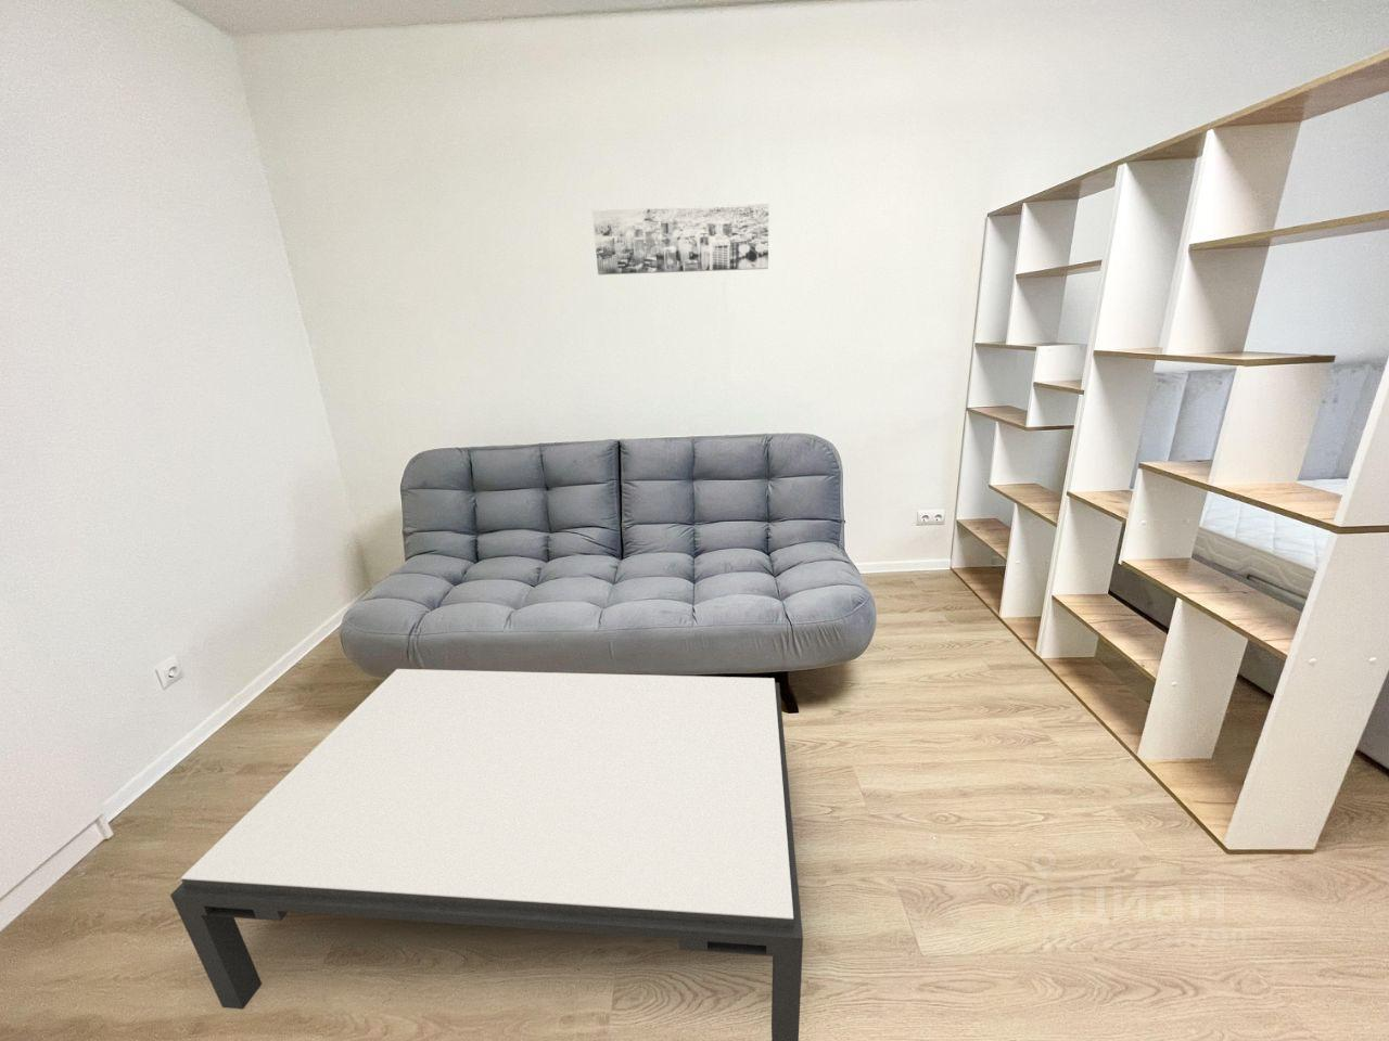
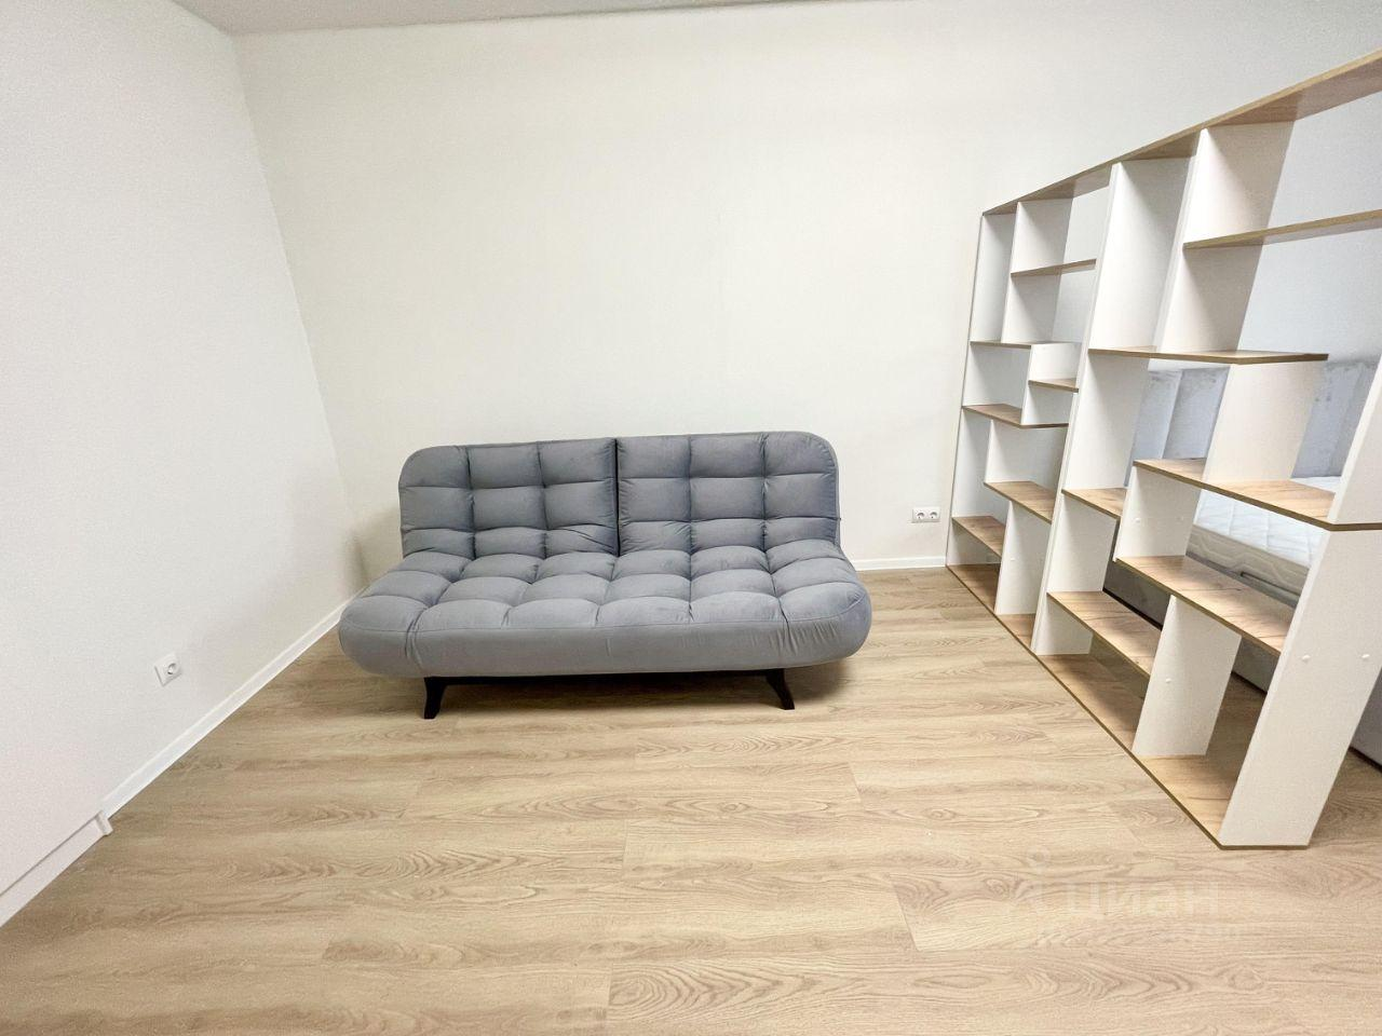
- wall art (681, 239)
- coffee table (546, 814)
